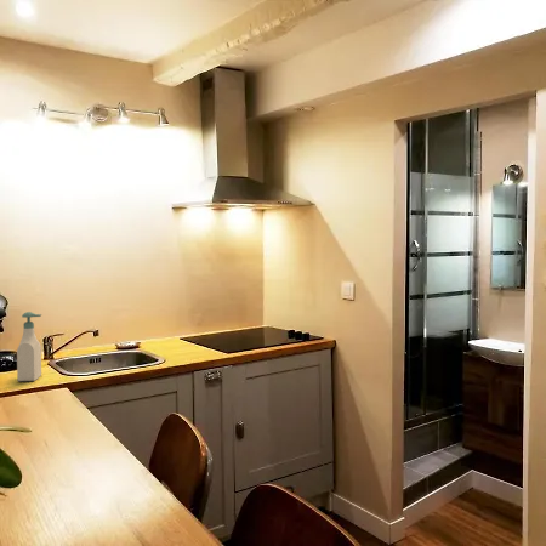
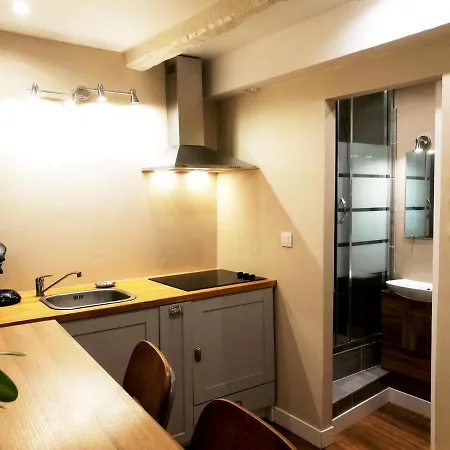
- soap bottle (30, 345)
